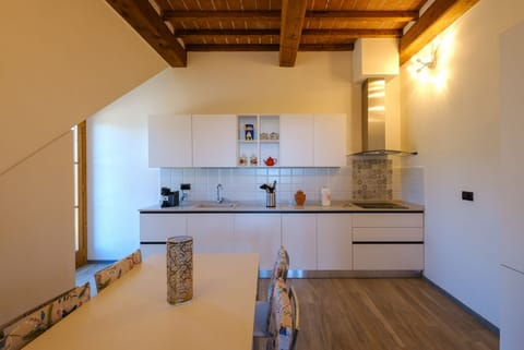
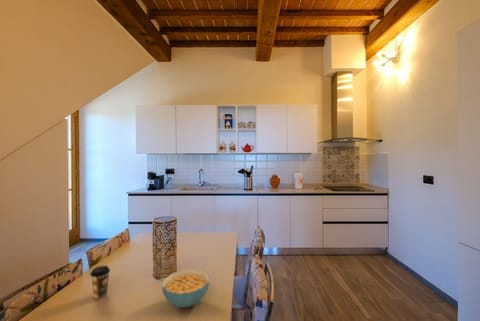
+ cereal bowl (186, 291)
+ coffee cup (100, 281)
